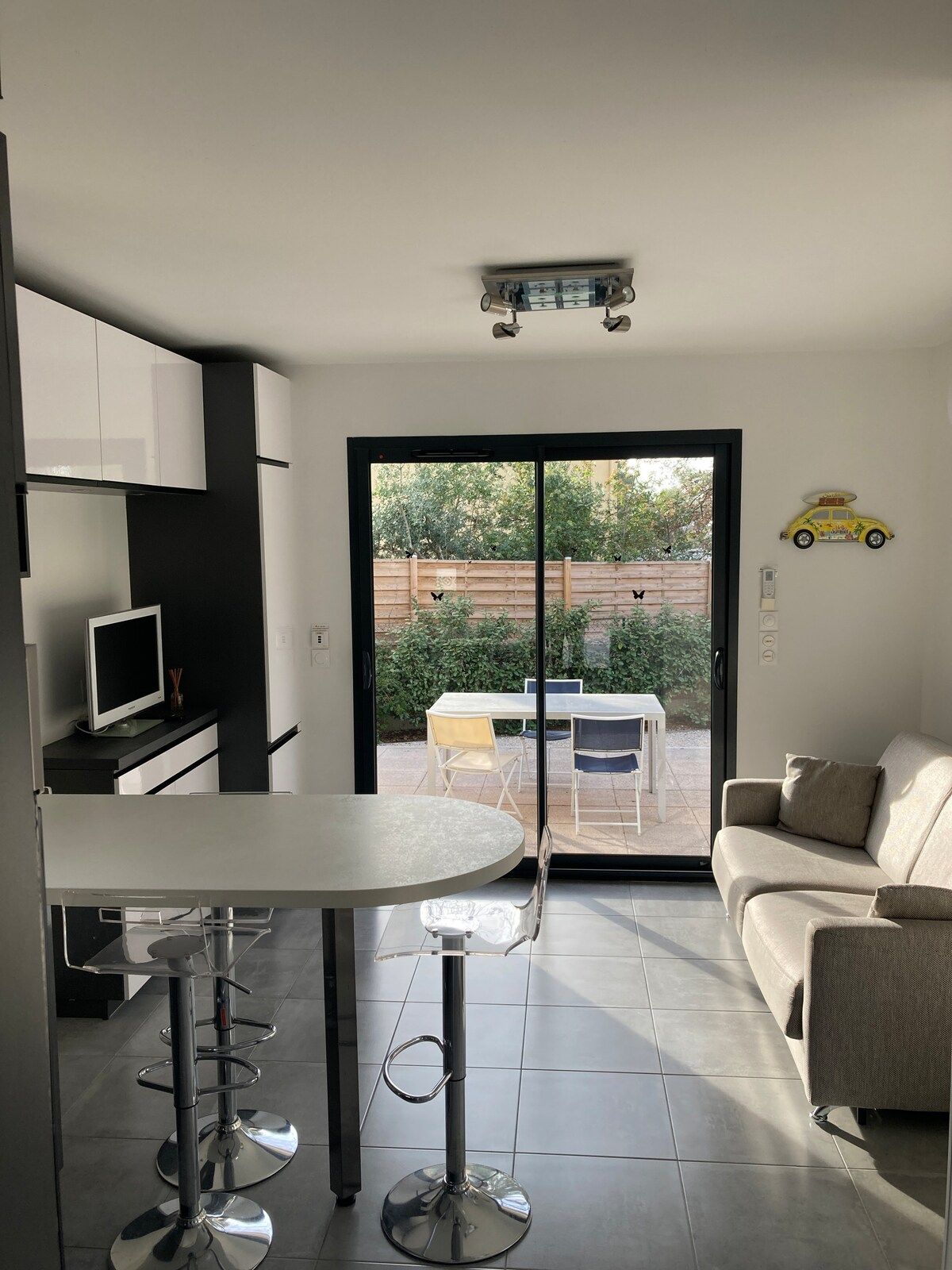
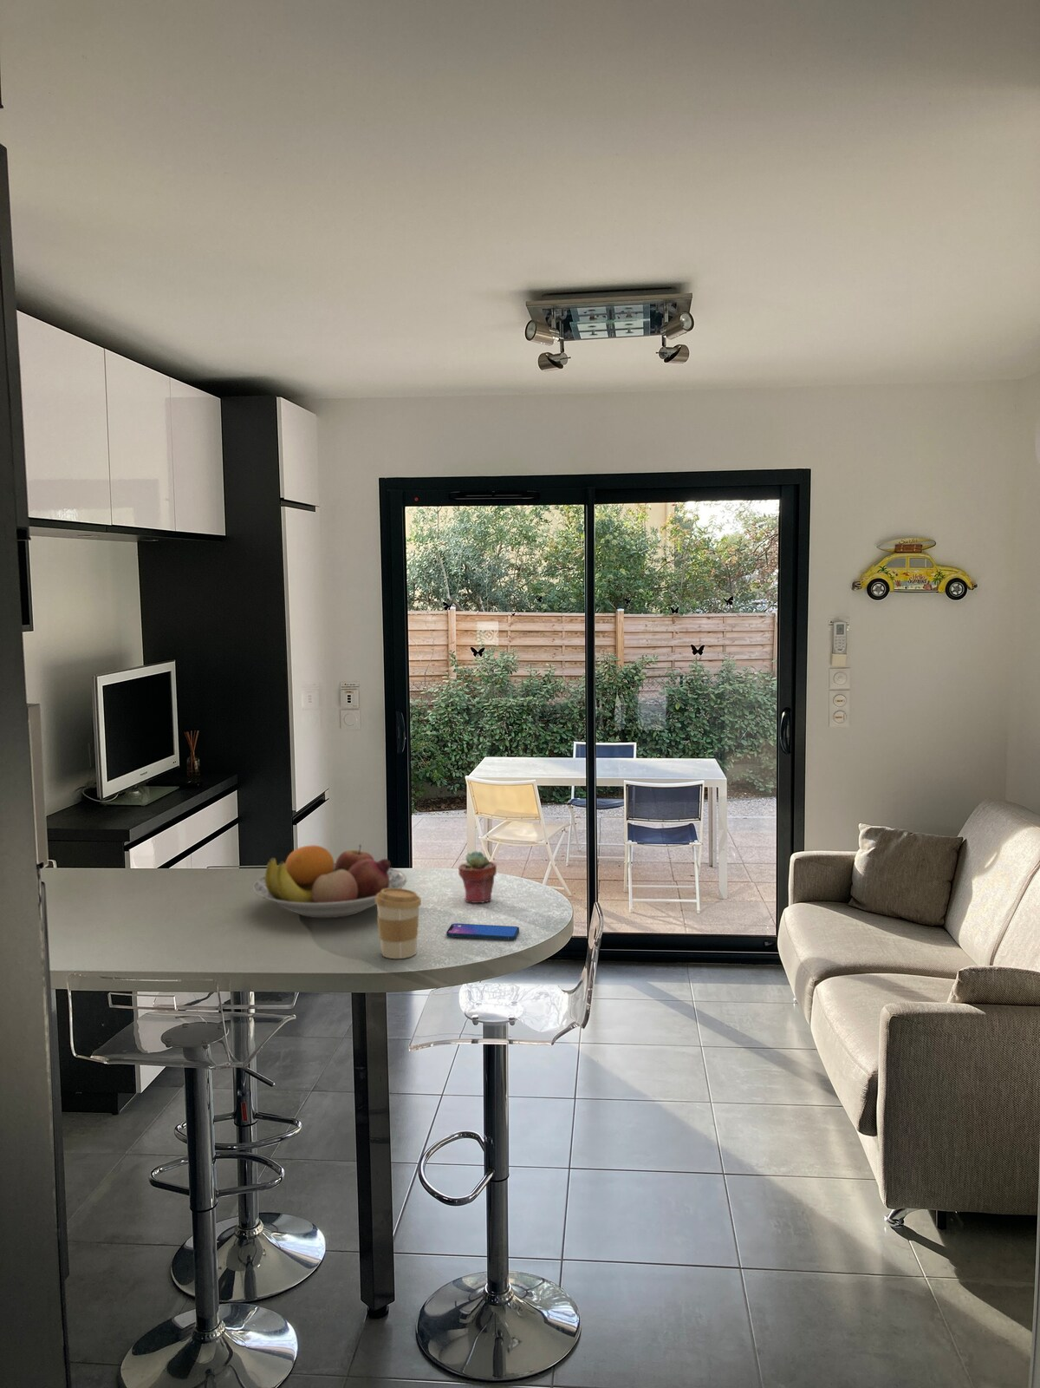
+ smartphone (483, 931)
+ fruit bowl (330, 875)
+ potted succulent (477, 874)
+ coffee cup (398, 921)
